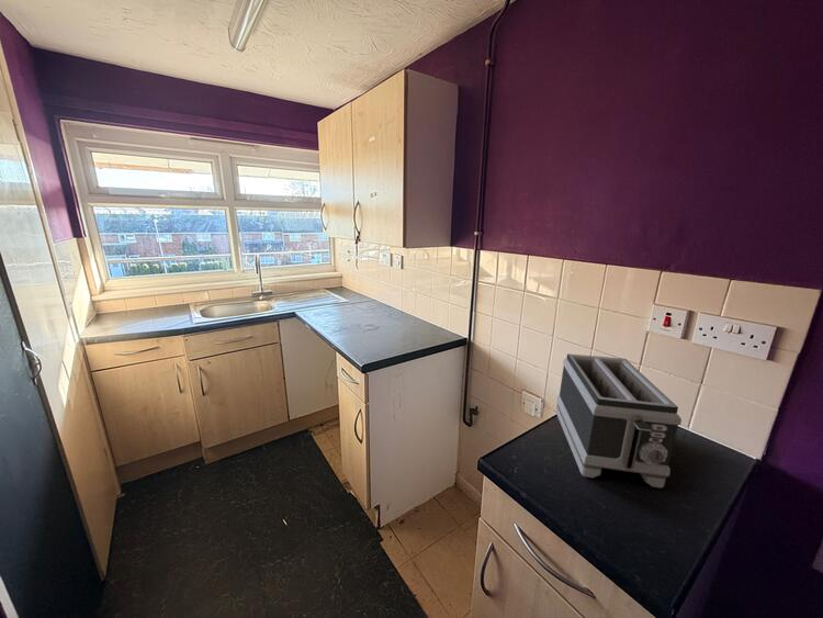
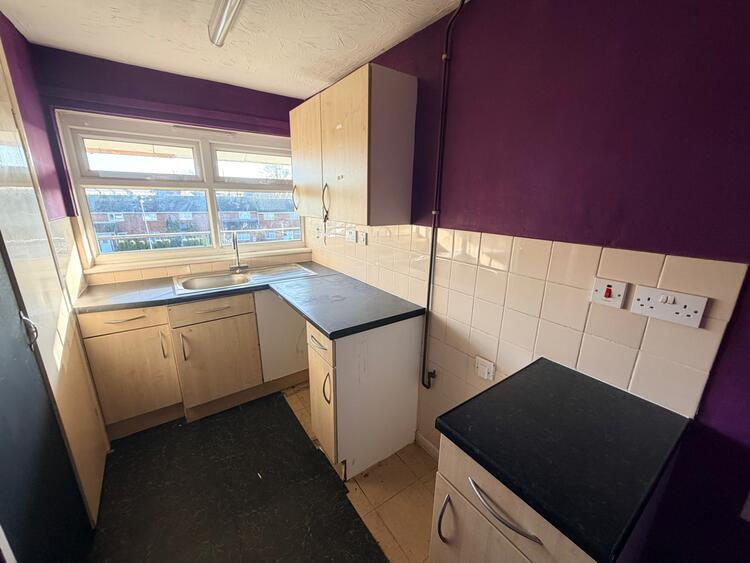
- toaster (609, 415)
